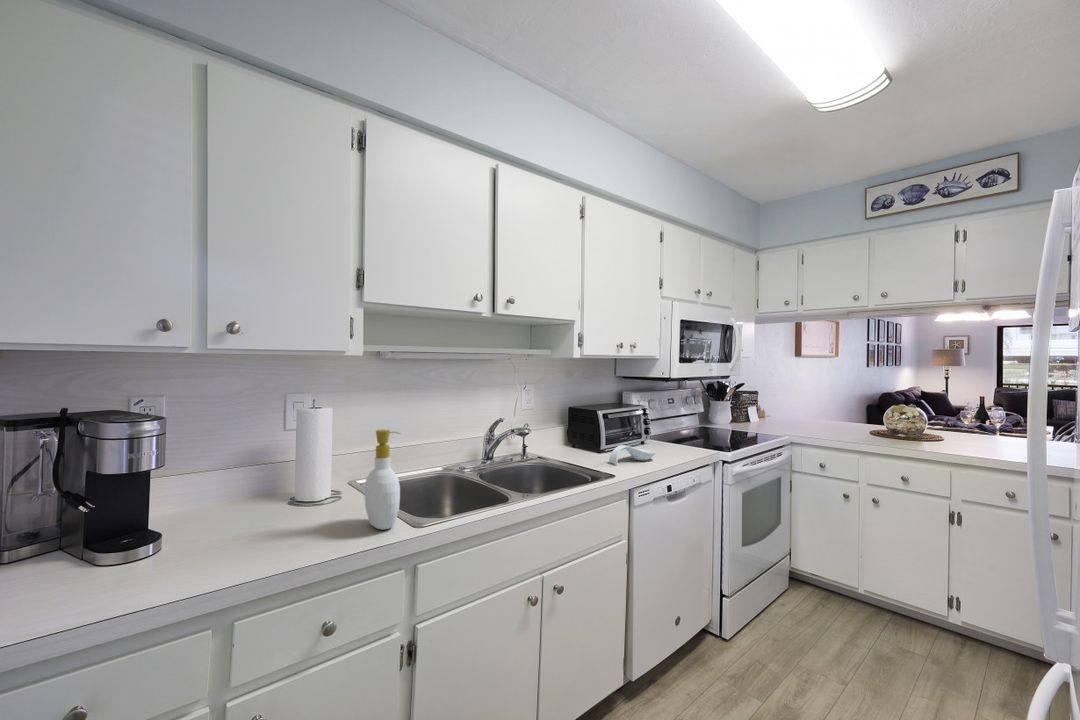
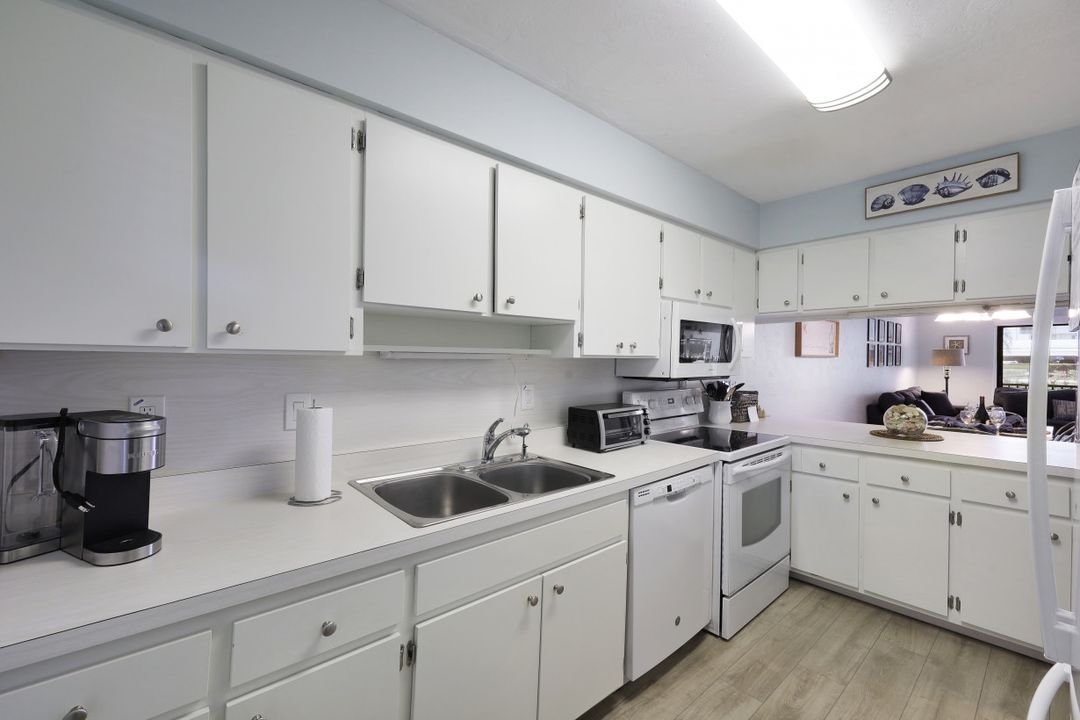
- spoon rest (632, 452)
- soap bottle (384, 477)
